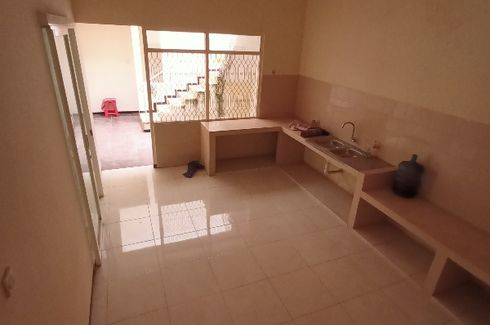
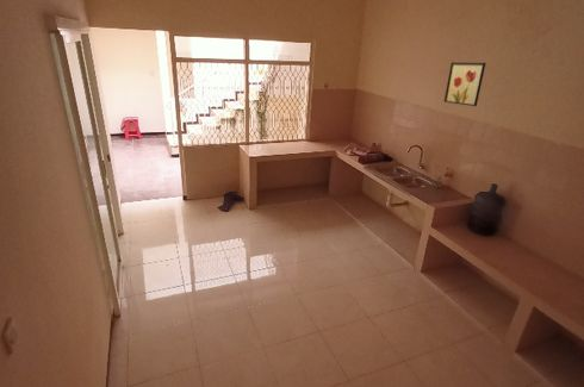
+ wall art (464, 83)
